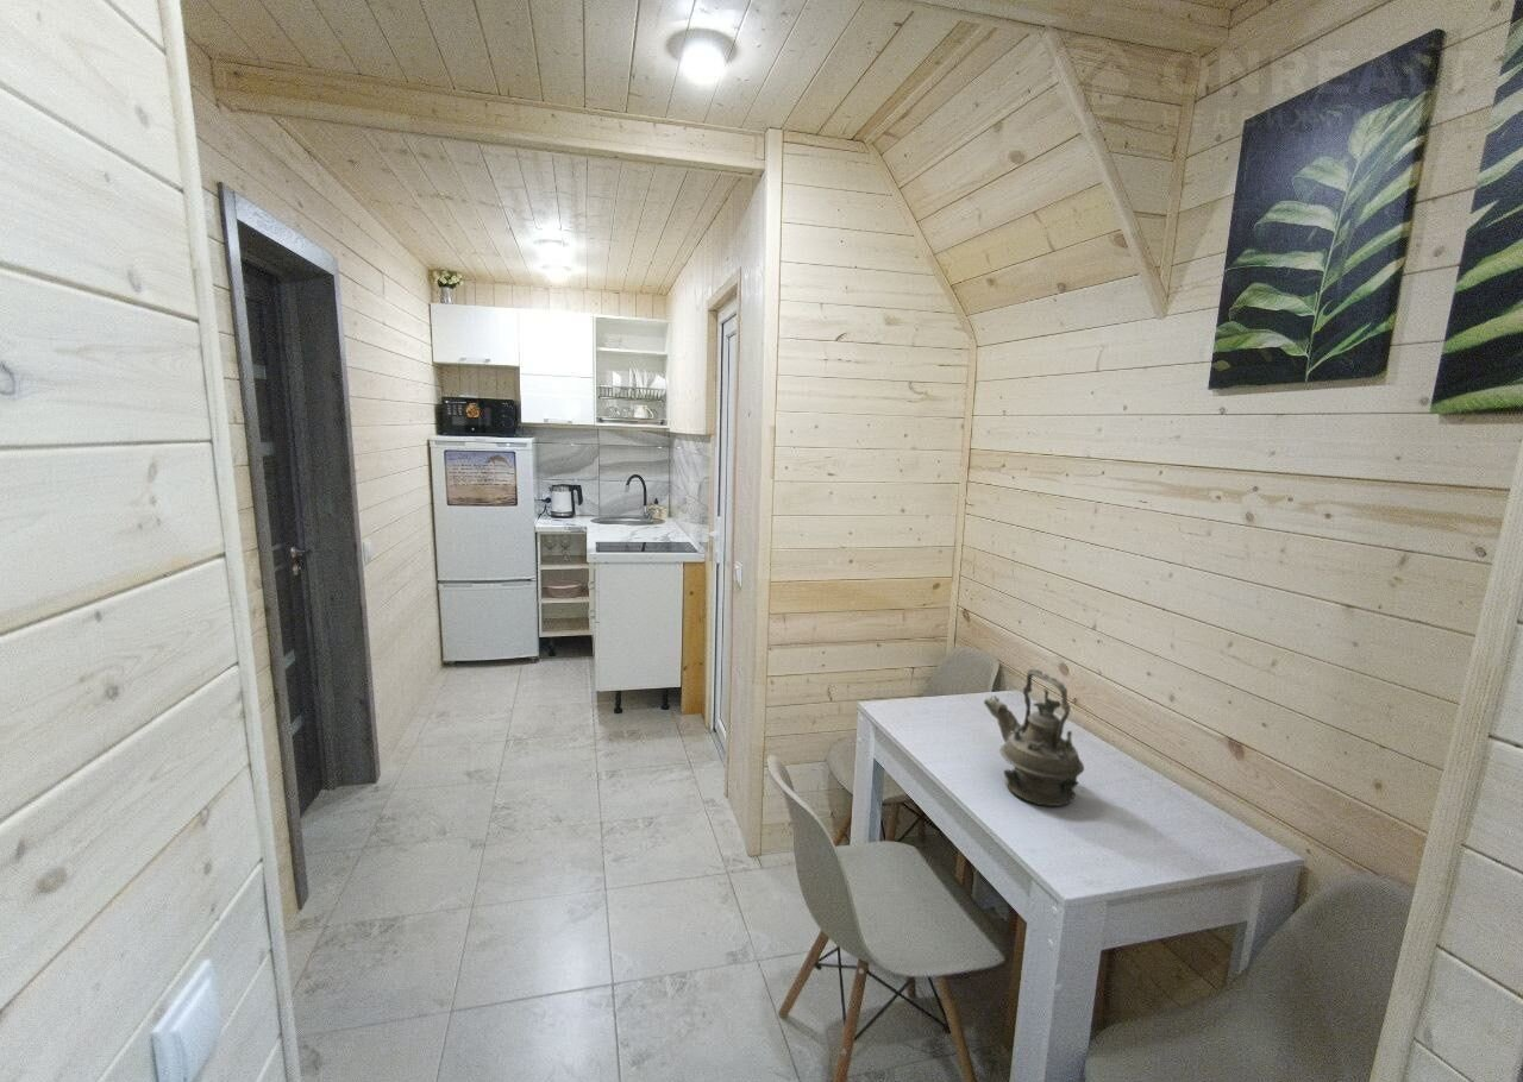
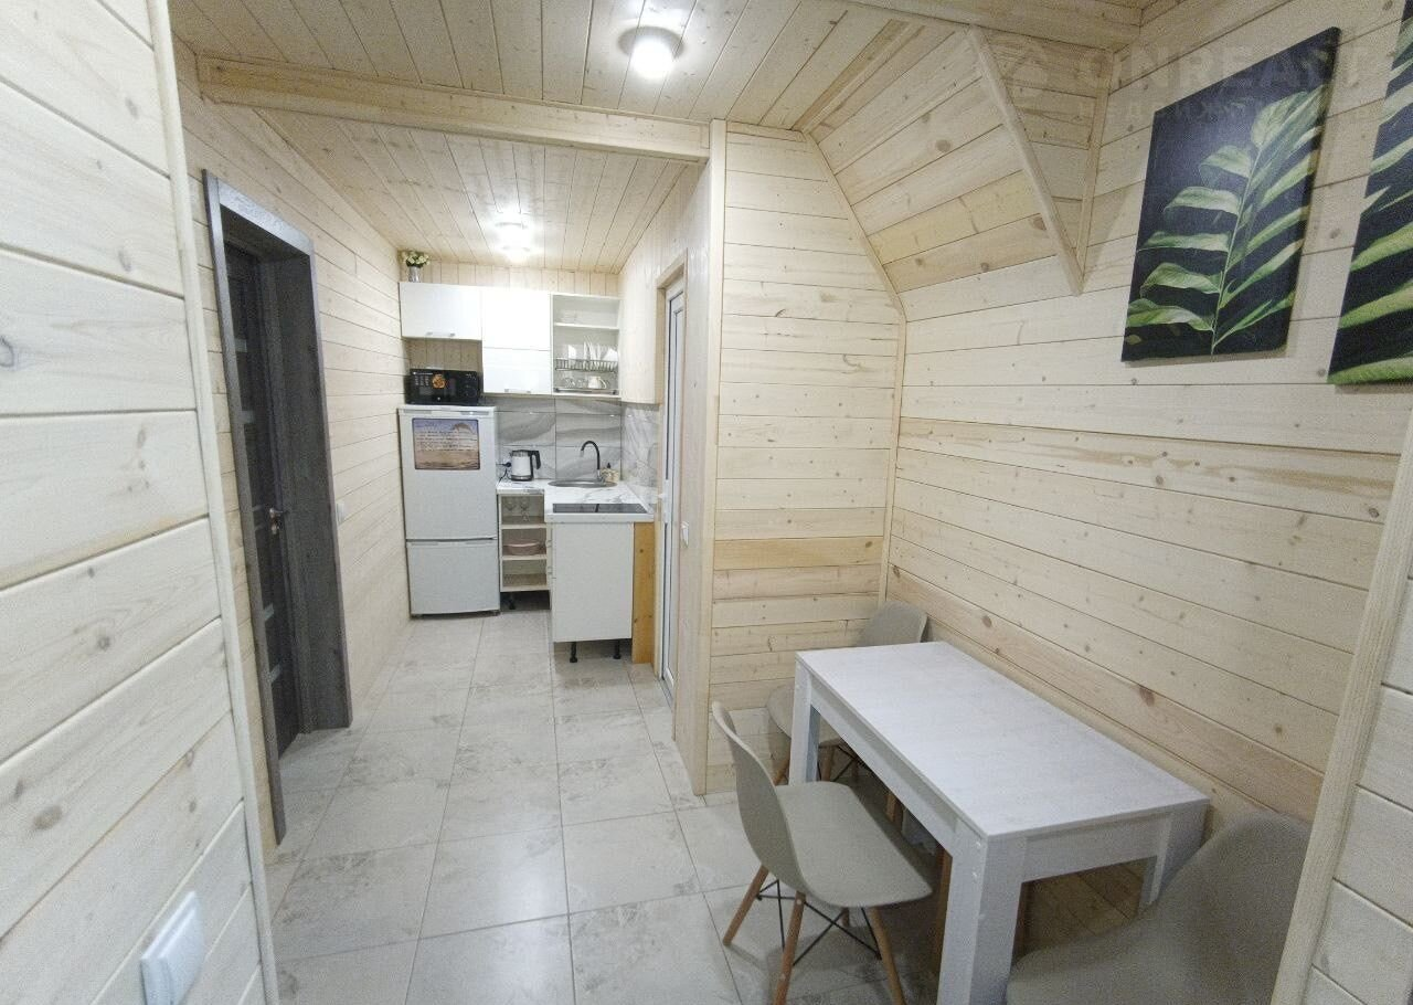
- teapot (1026, 722)
